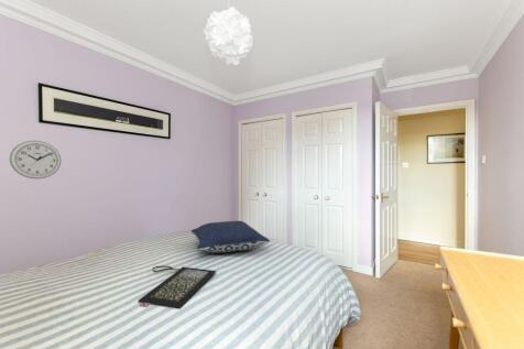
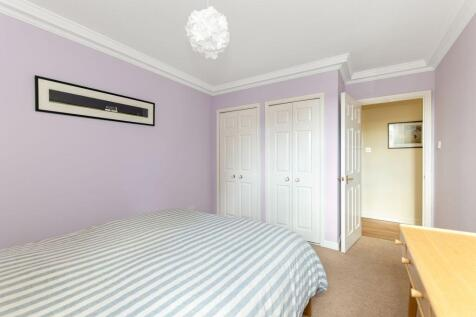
- pillow (227, 235)
- clutch bag (182, 282)
- wall clock (36, 160)
